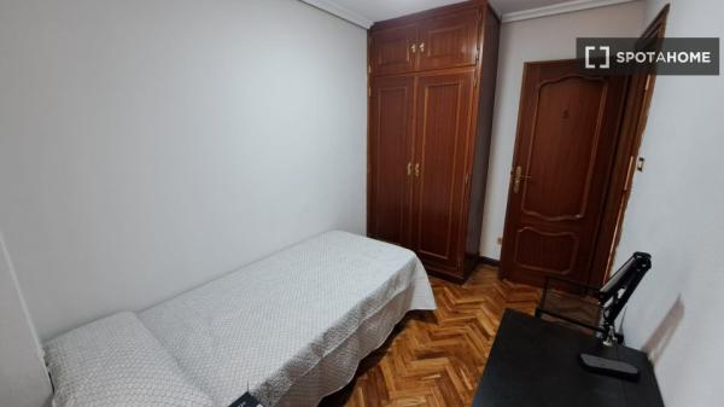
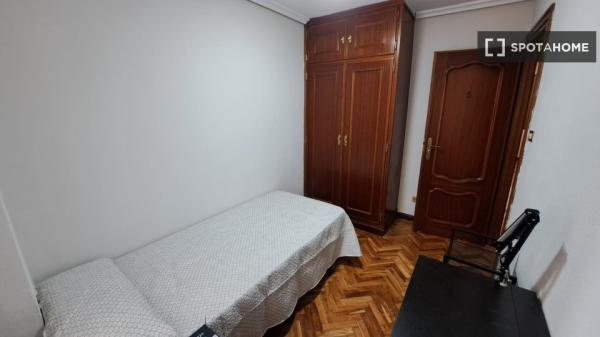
- remote control (608, 366)
